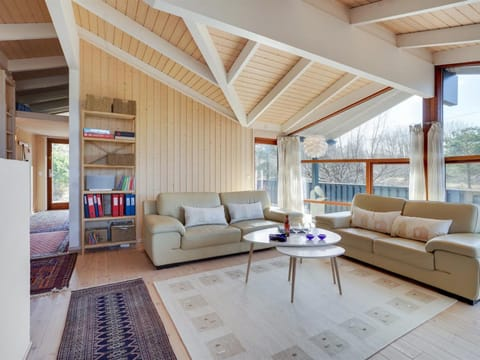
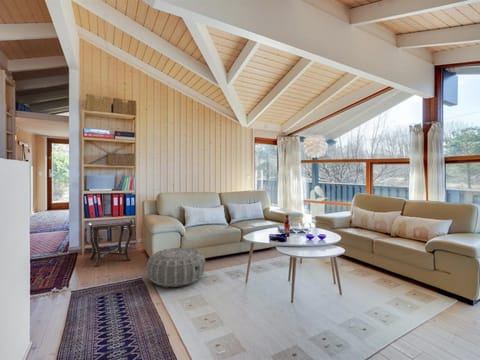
+ side table (118, 240)
+ air purifier (176, 265)
